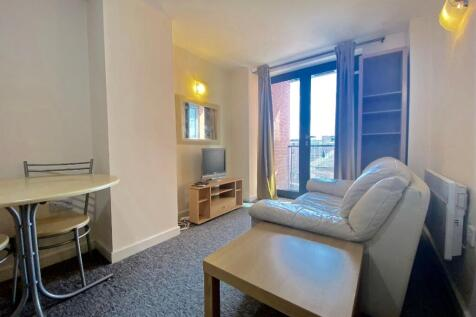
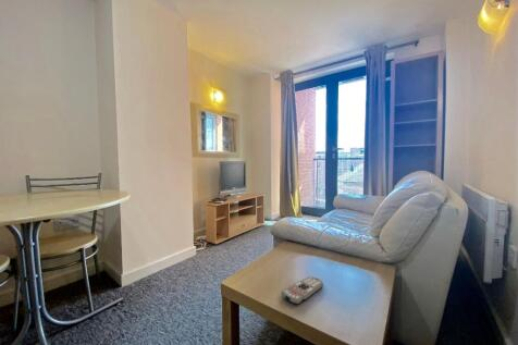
+ remote control (304, 288)
